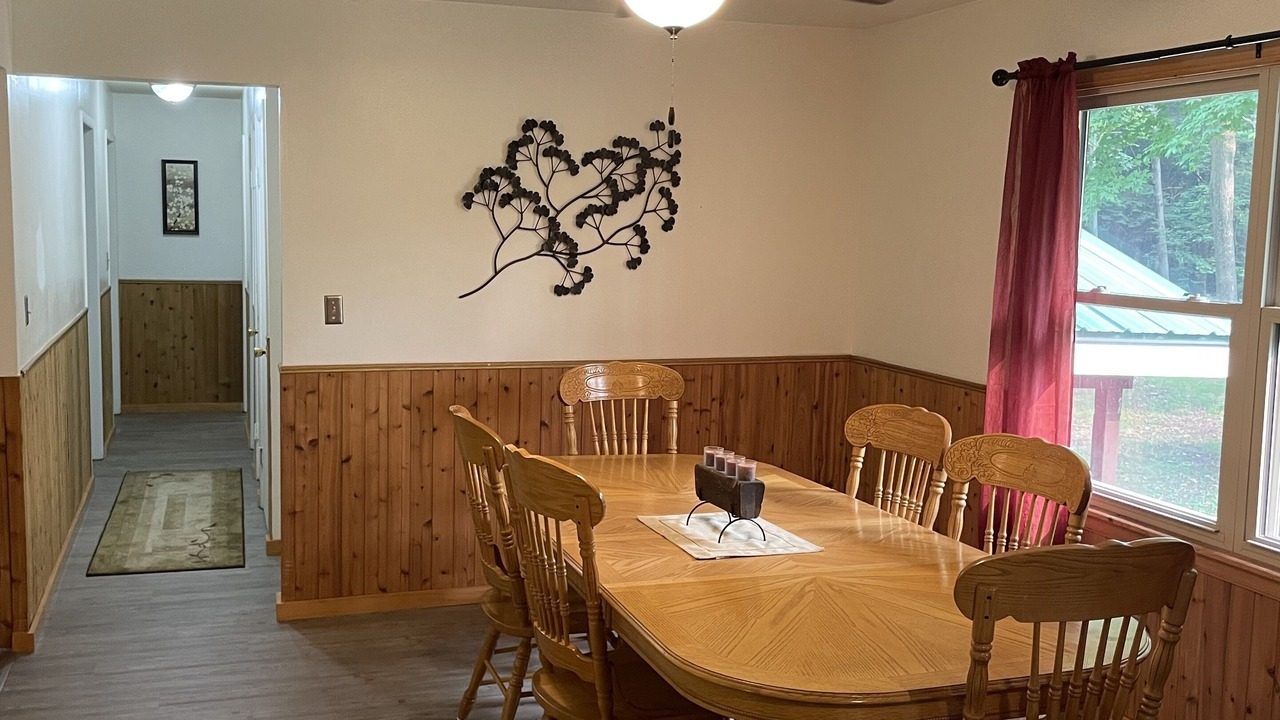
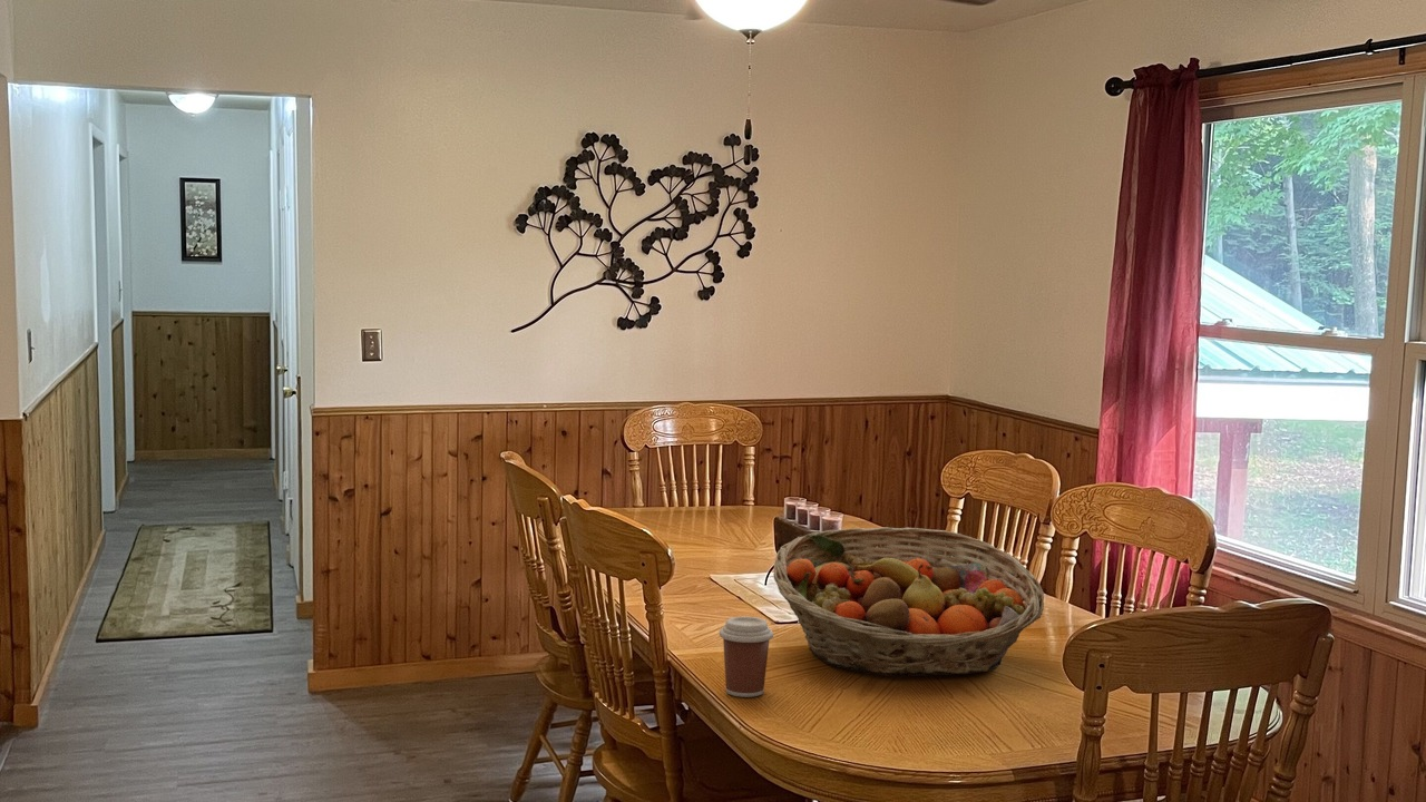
+ fruit basket (906, 598)
+ coffee cup (745, 656)
